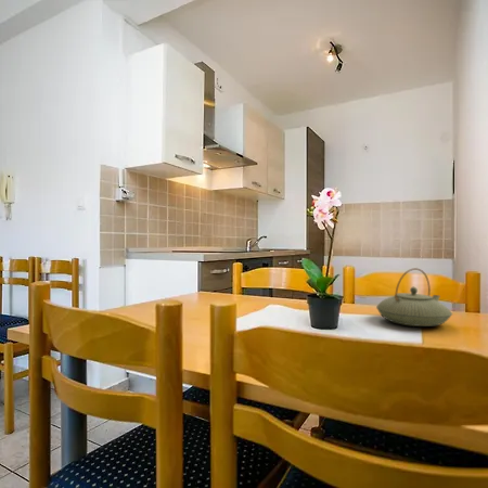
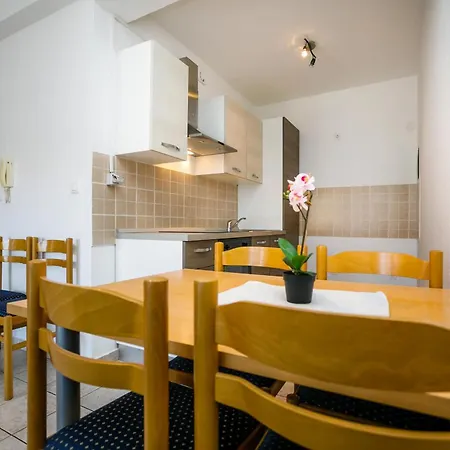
- teapot (415, 294)
